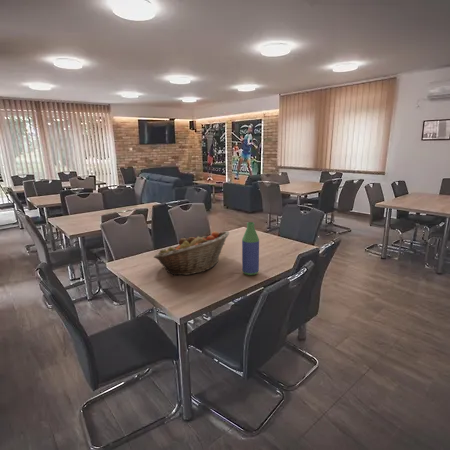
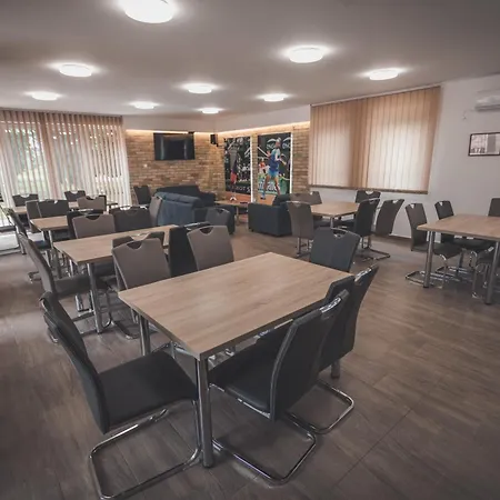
- bottle (250, 248)
- fruit basket (193, 249)
